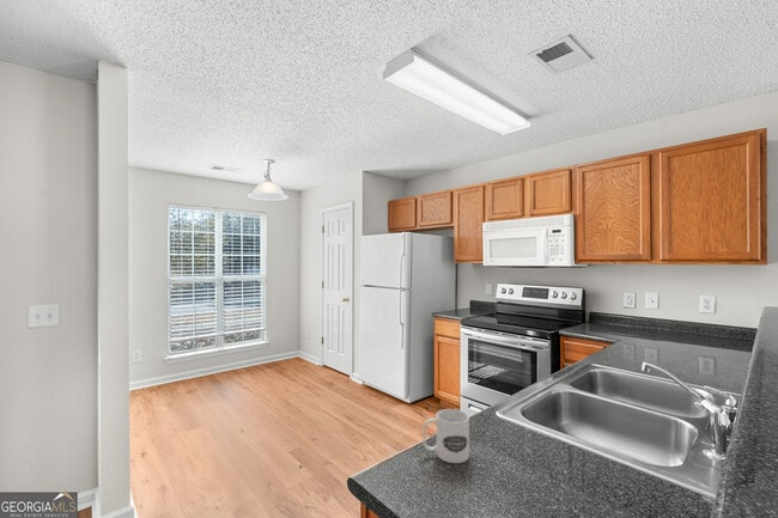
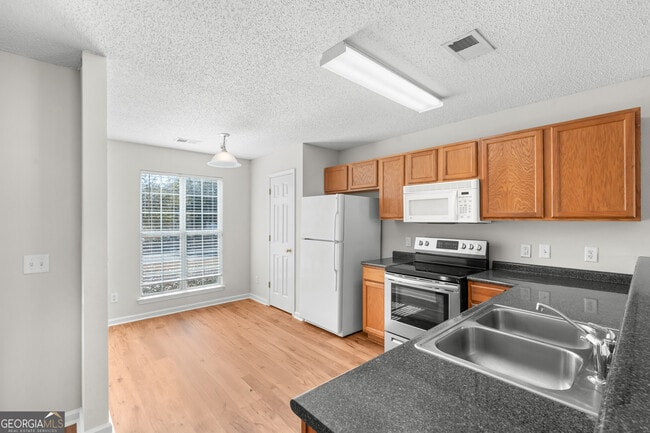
- mug (445, 434)
